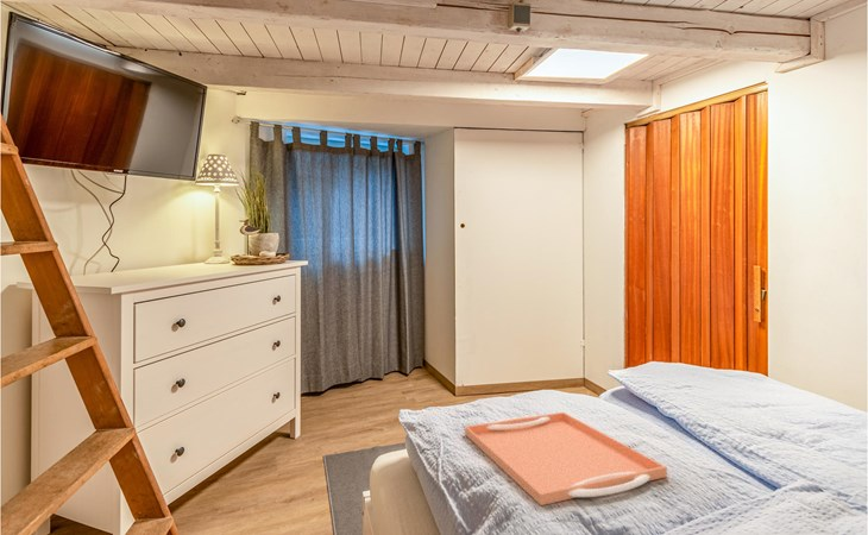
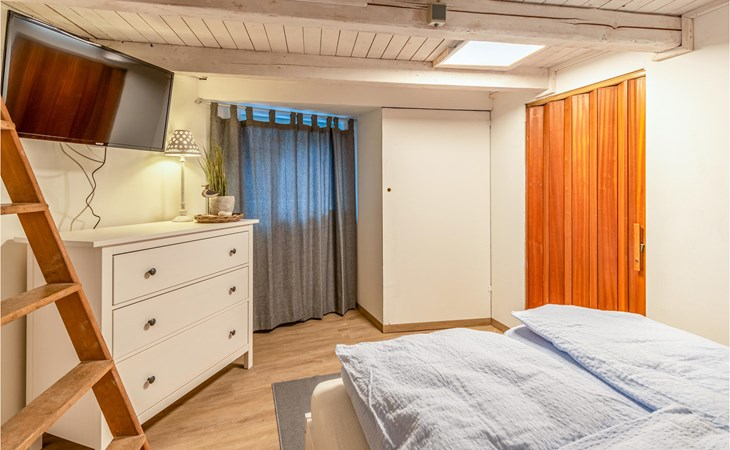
- serving tray (554, 448)
